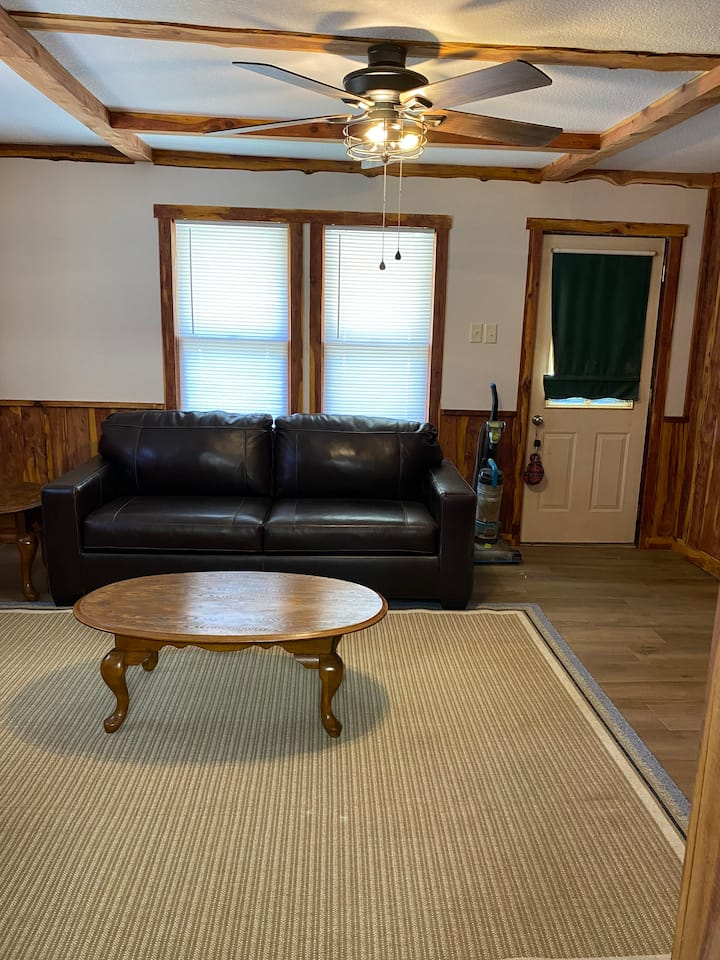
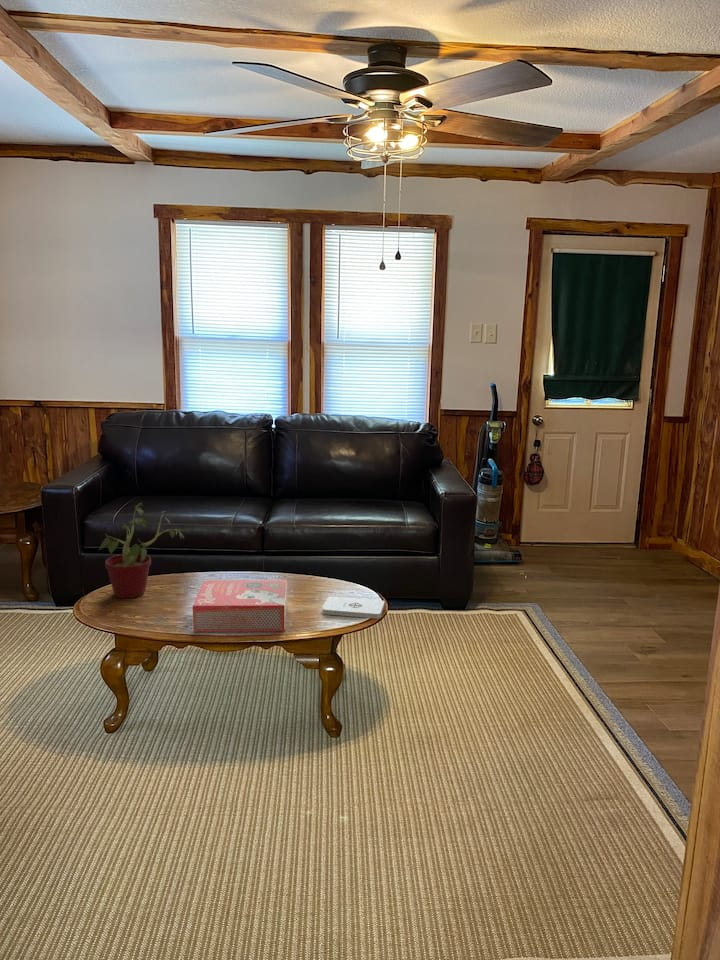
+ notepad (353, 607)
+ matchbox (242, 604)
+ potted plant (145, 549)
